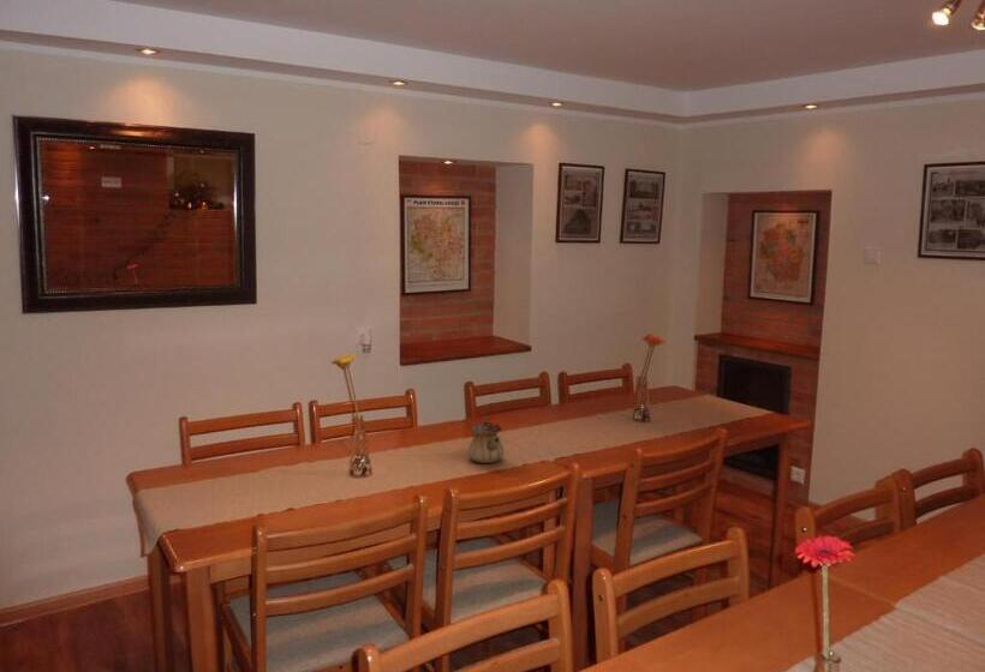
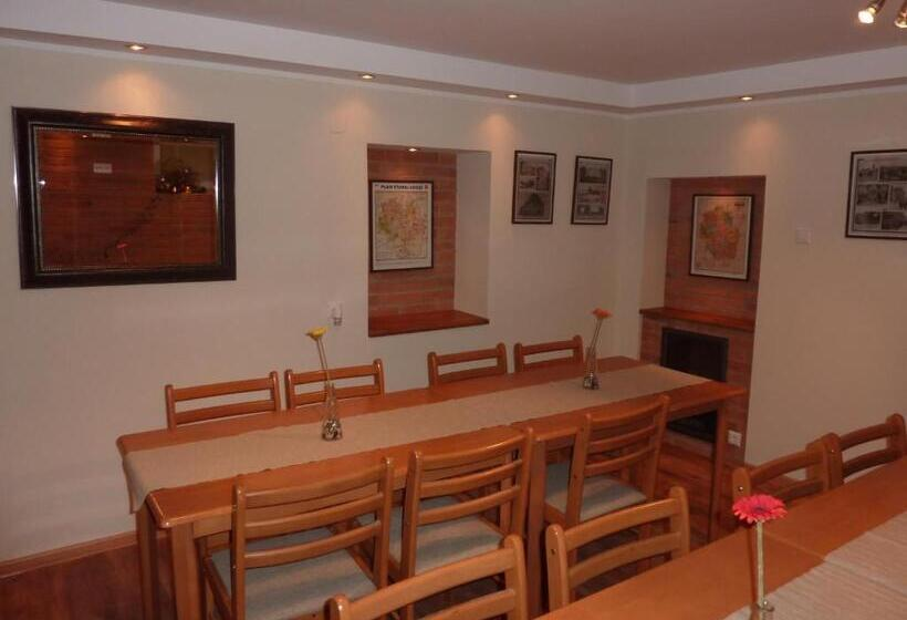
- teapot (484, 437)
